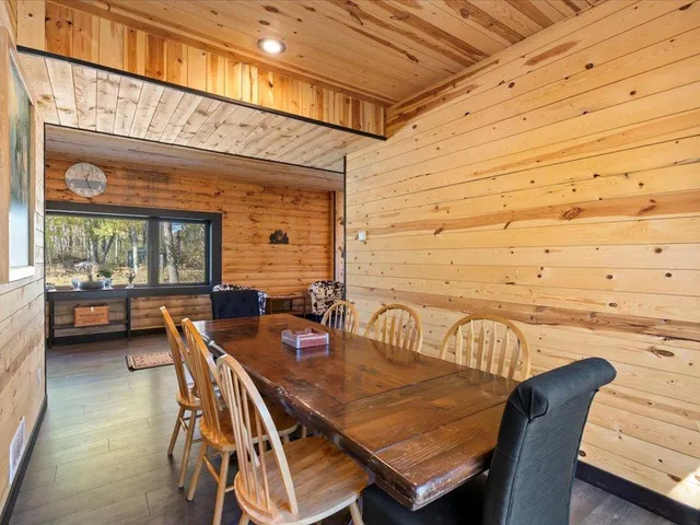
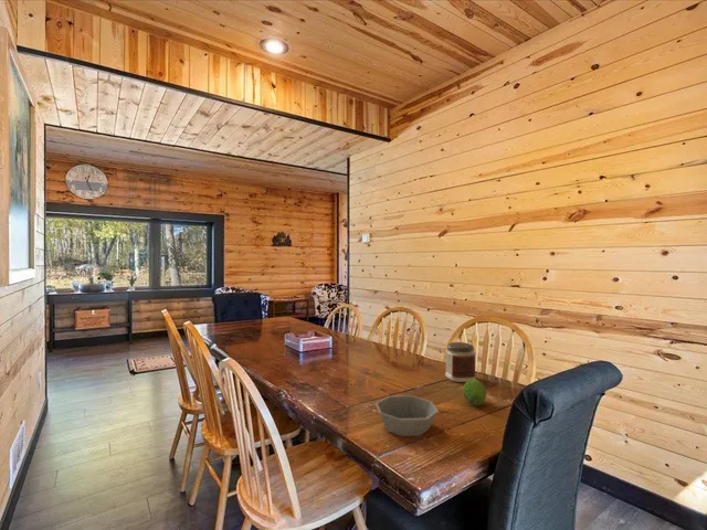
+ fruit (475, 392)
+ bowl (405, 416)
+ jar (460, 361)
